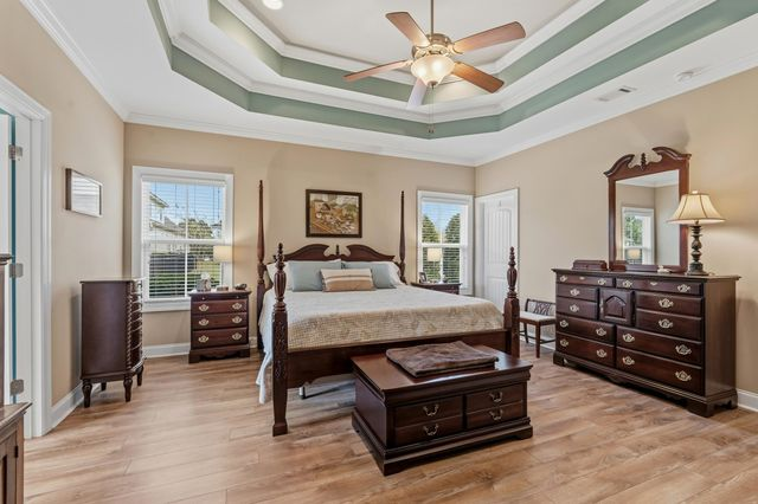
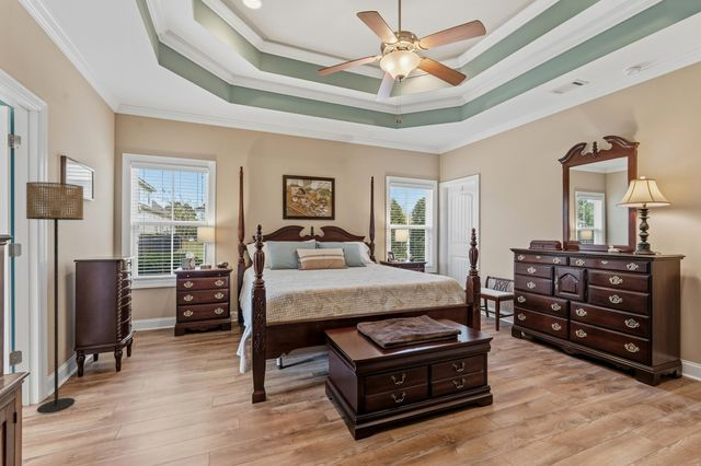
+ floor lamp (56, 295)
